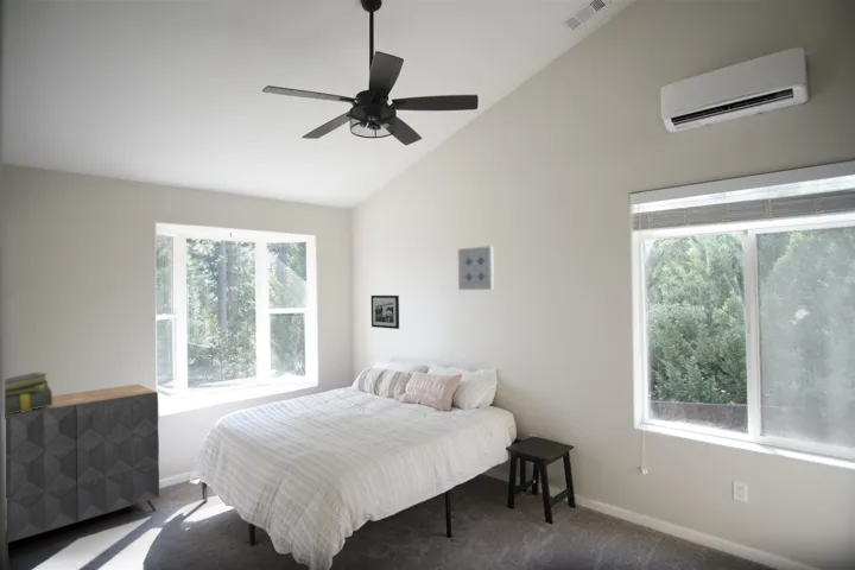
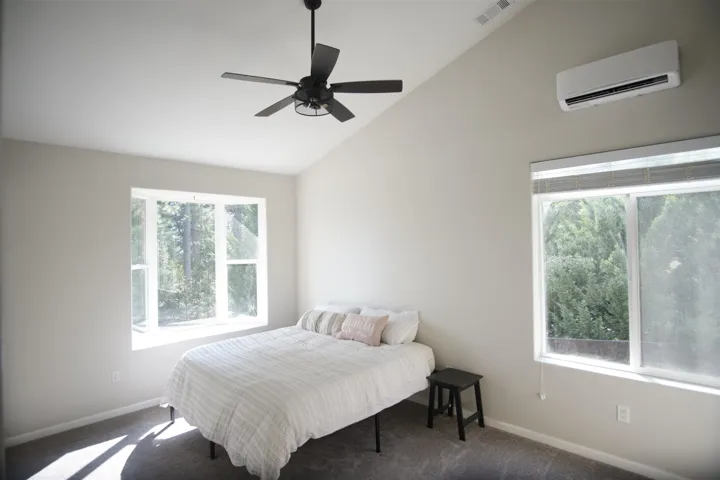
- wall art (475, 268)
- stack of books (20, 392)
- dresser (69, 462)
- picture frame (385, 311)
